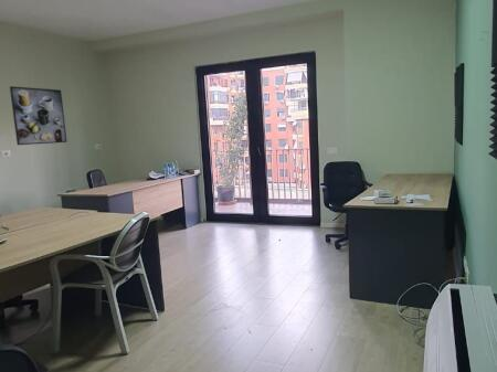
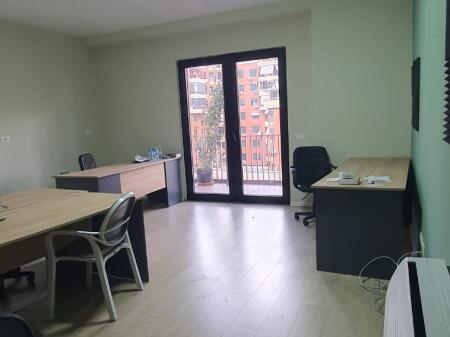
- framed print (40, 116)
